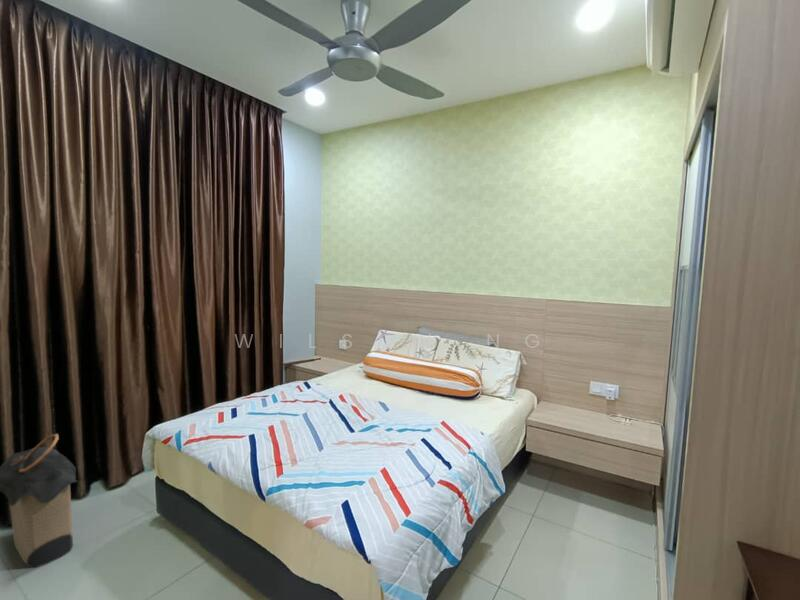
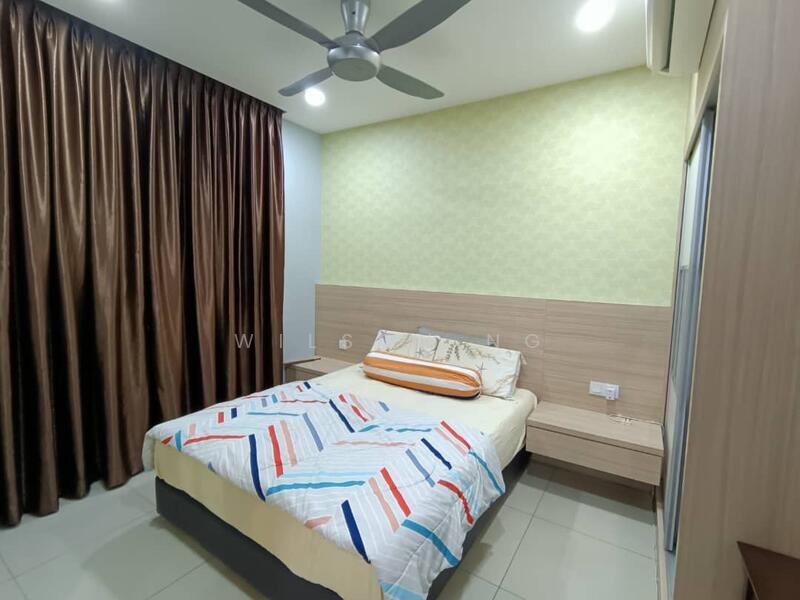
- laundry hamper (35, 490)
